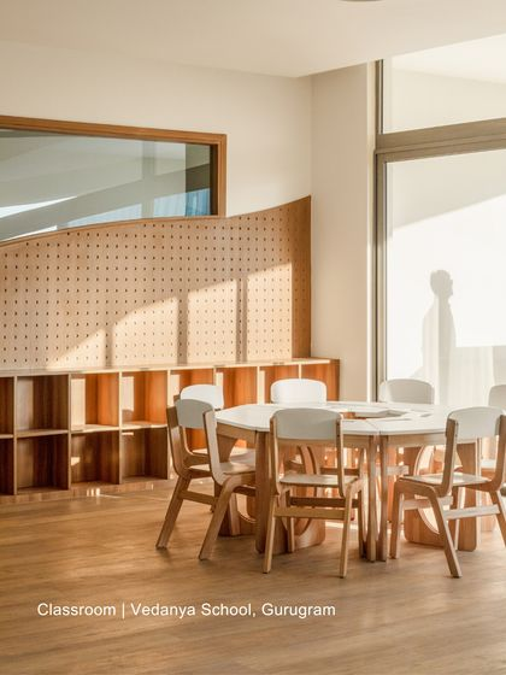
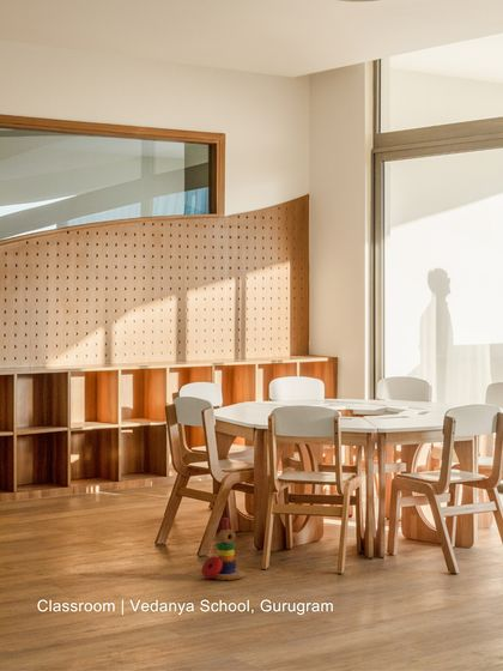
+ stacking toy (222, 546)
